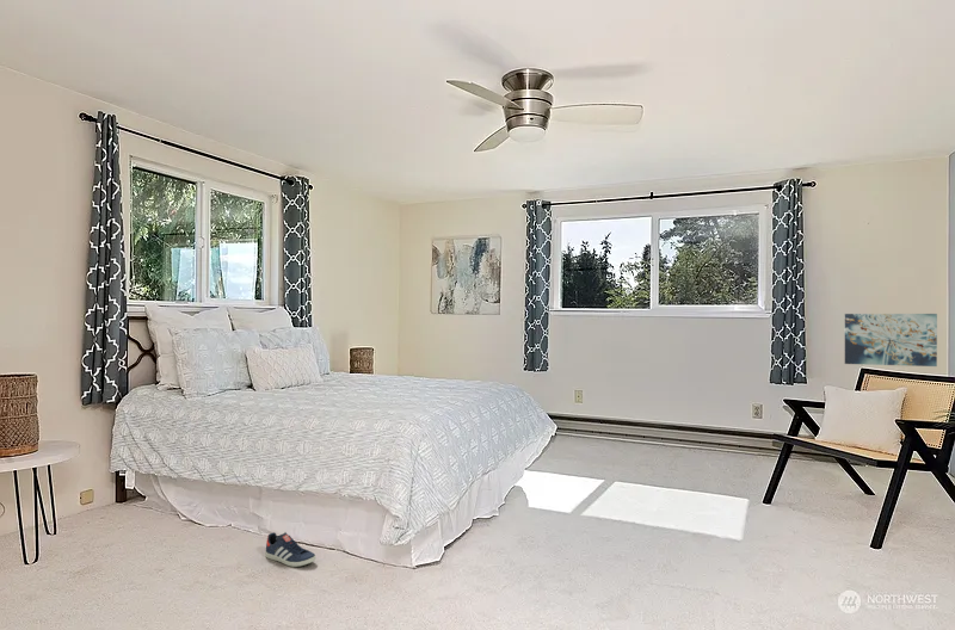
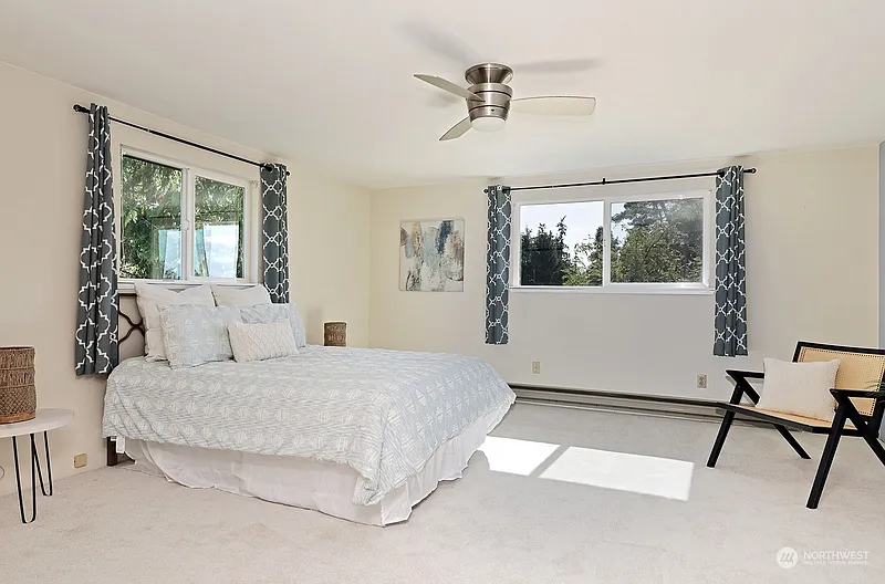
- wall art (889, 339)
- sneaker (289, 546)
